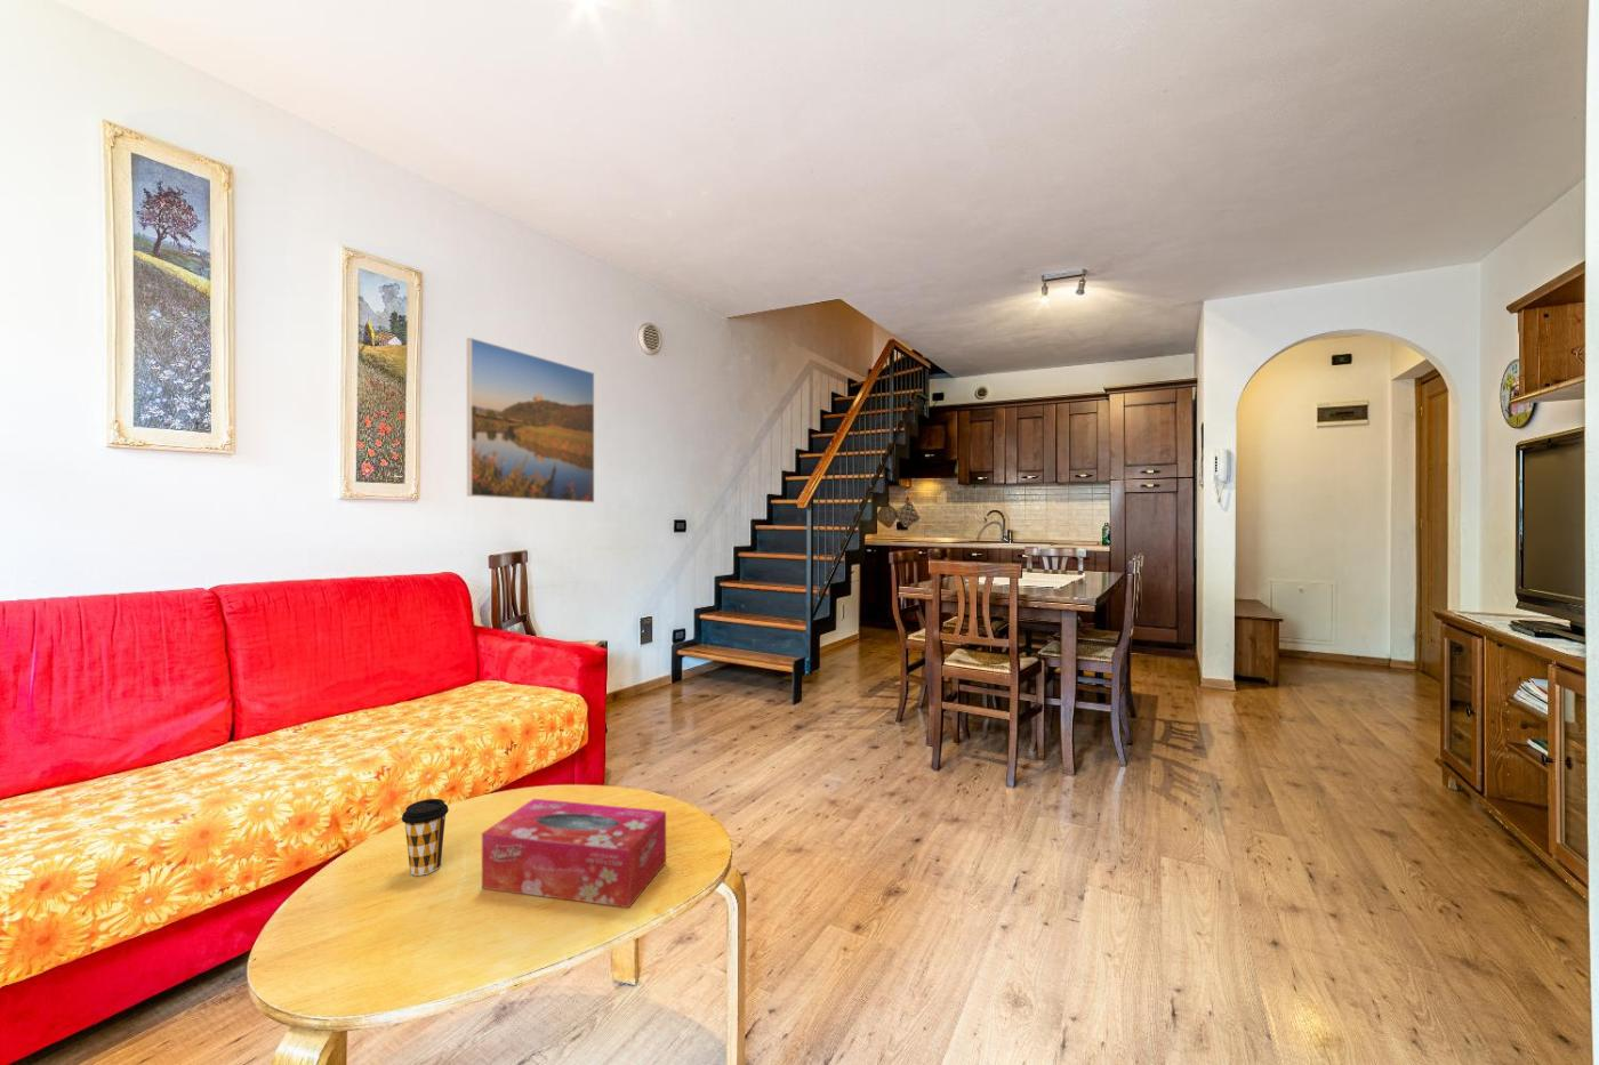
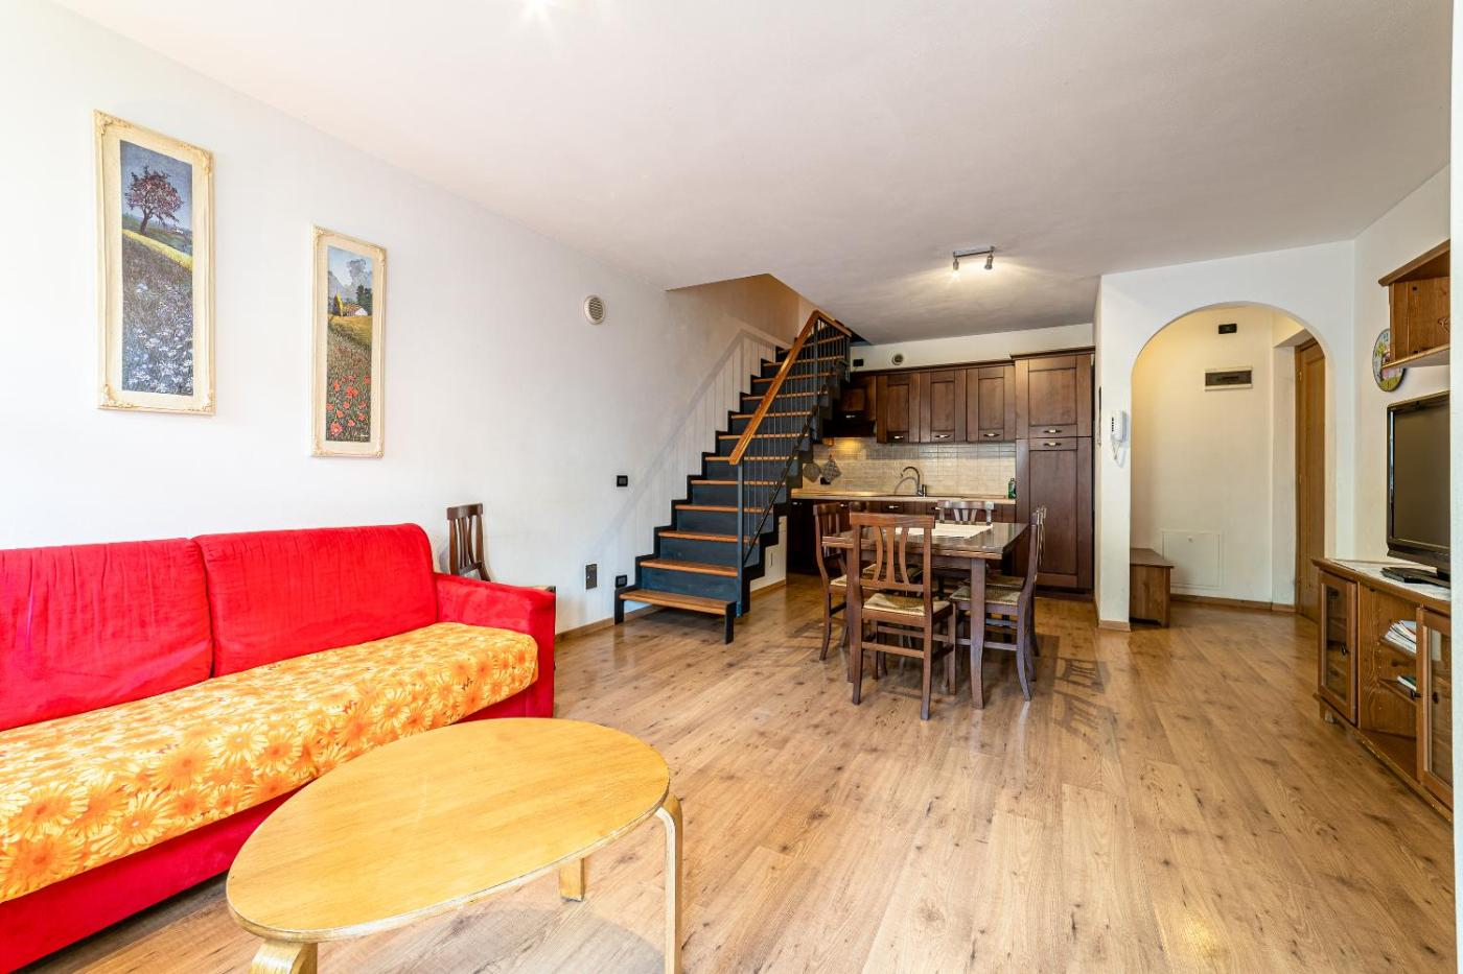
- coffee cup (424, 837)
- tissue box (577, 849)
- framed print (537, 428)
